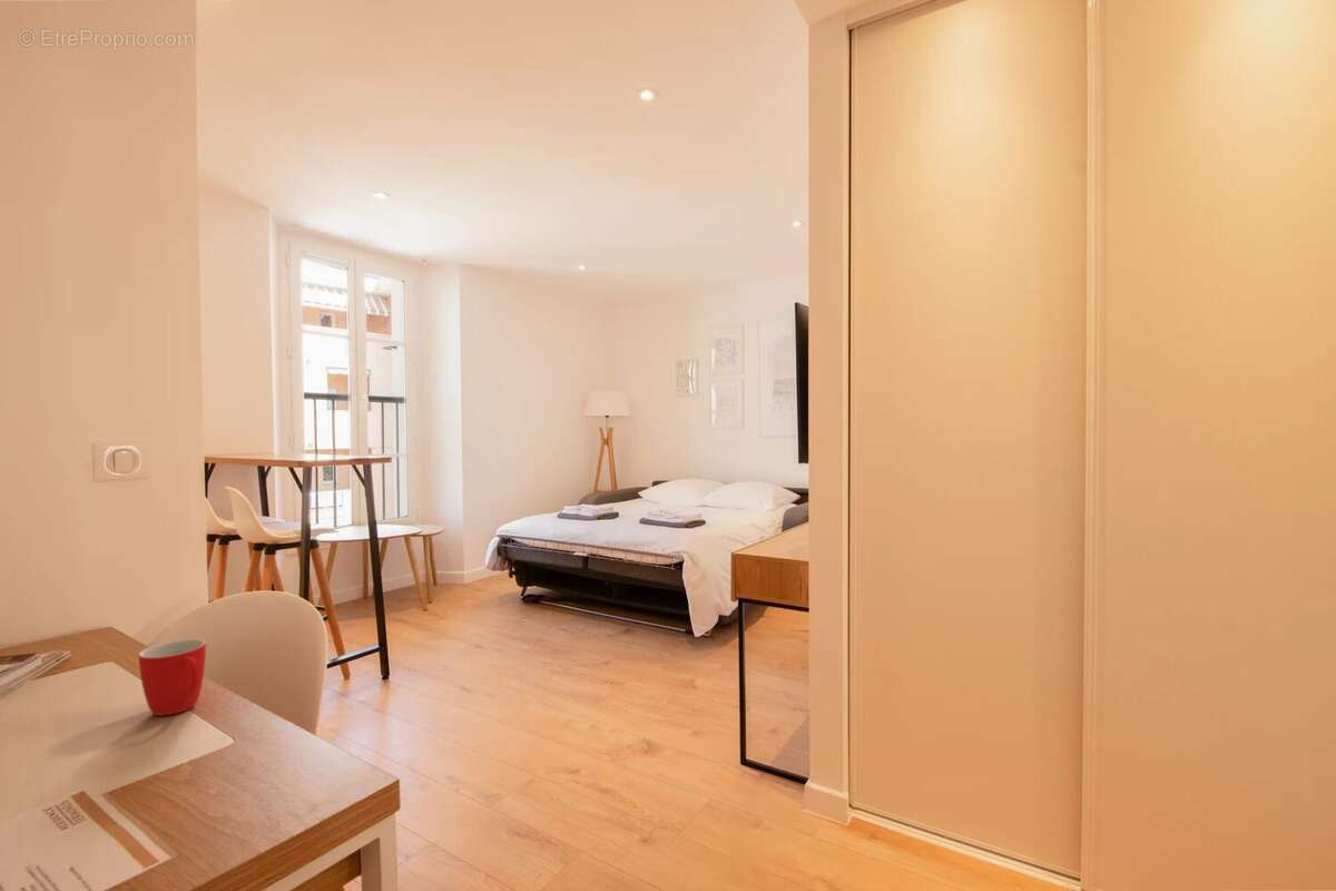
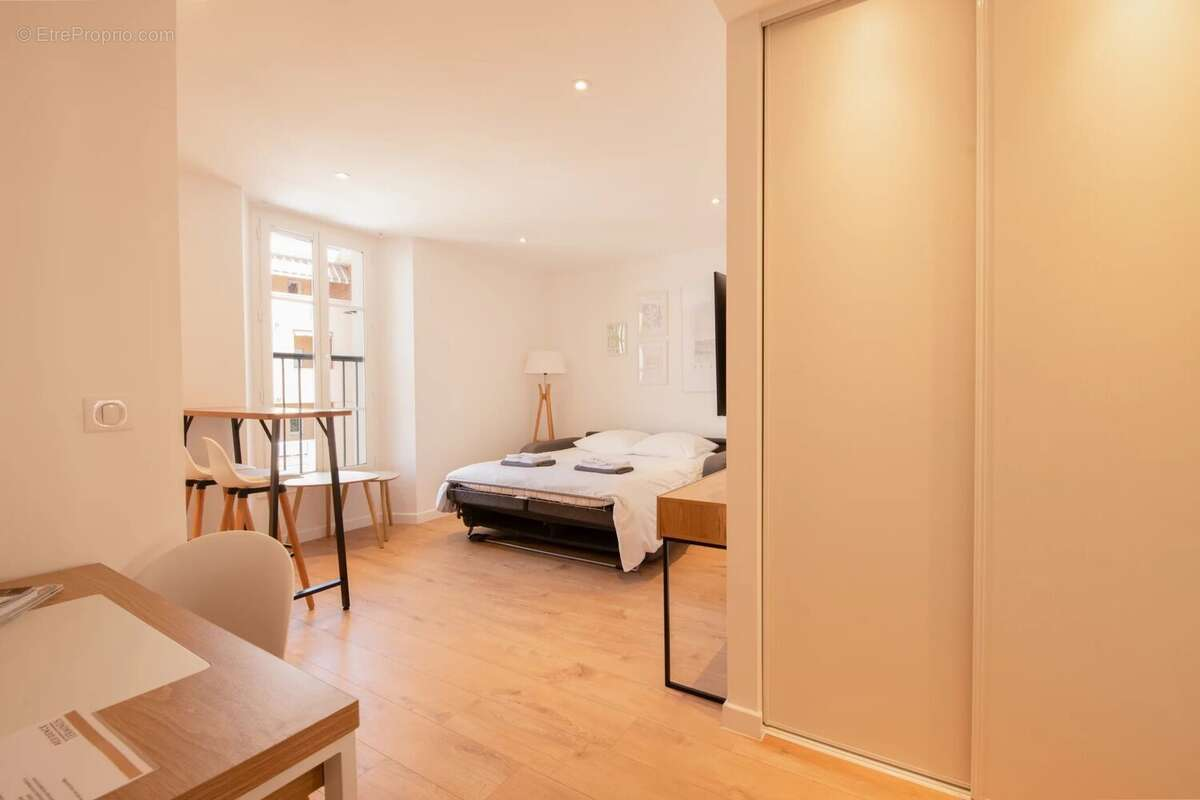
- mug (178, 679)
